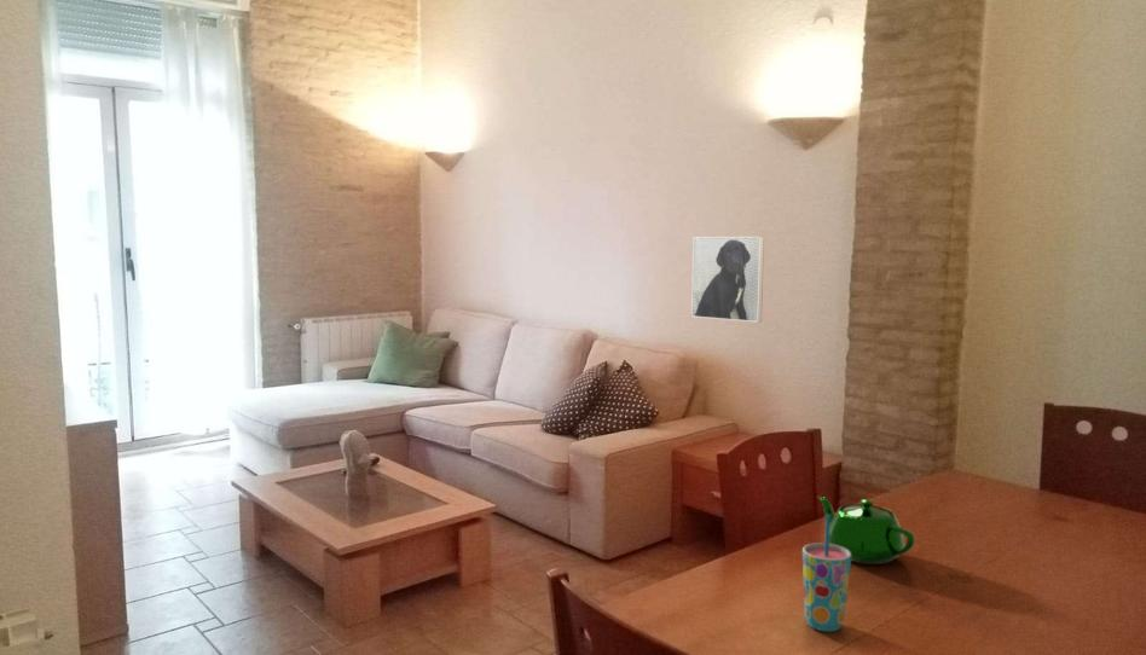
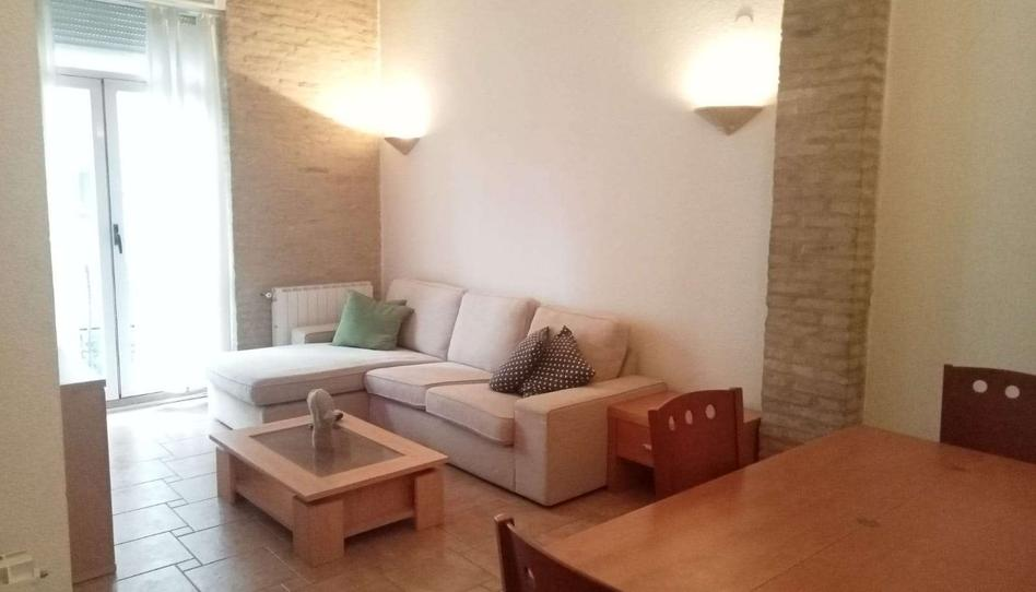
- teapot (862, 527)
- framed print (725, 278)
- cup (826, 569)
